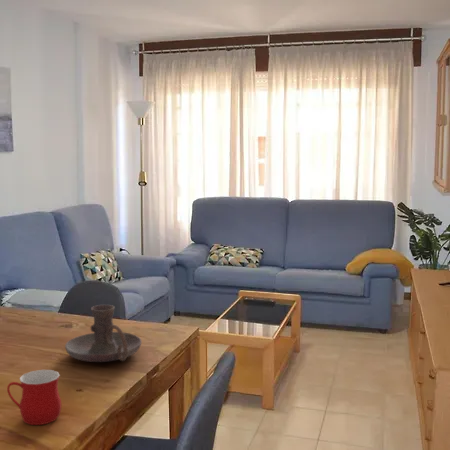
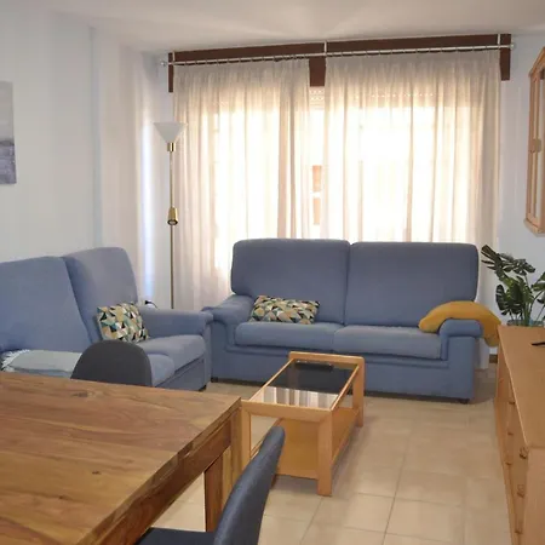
- candle holder (106, 333)
- mug (34, 397)
